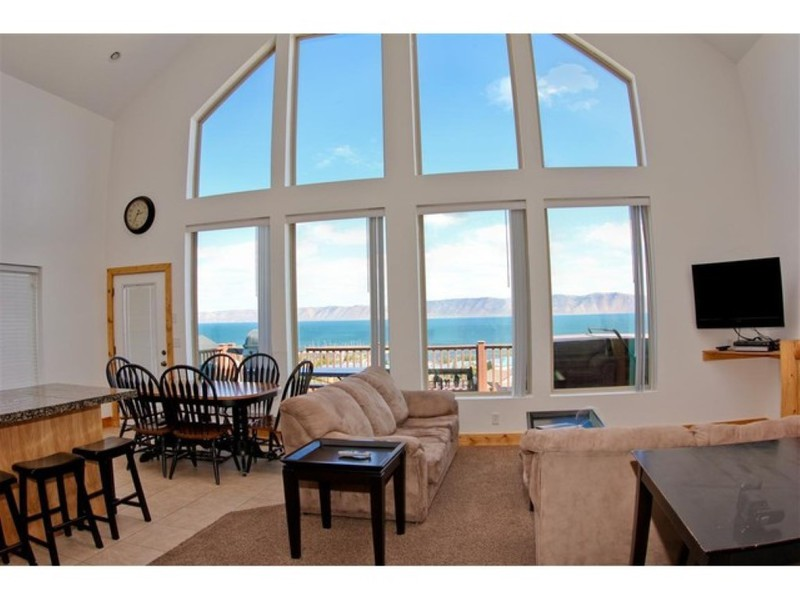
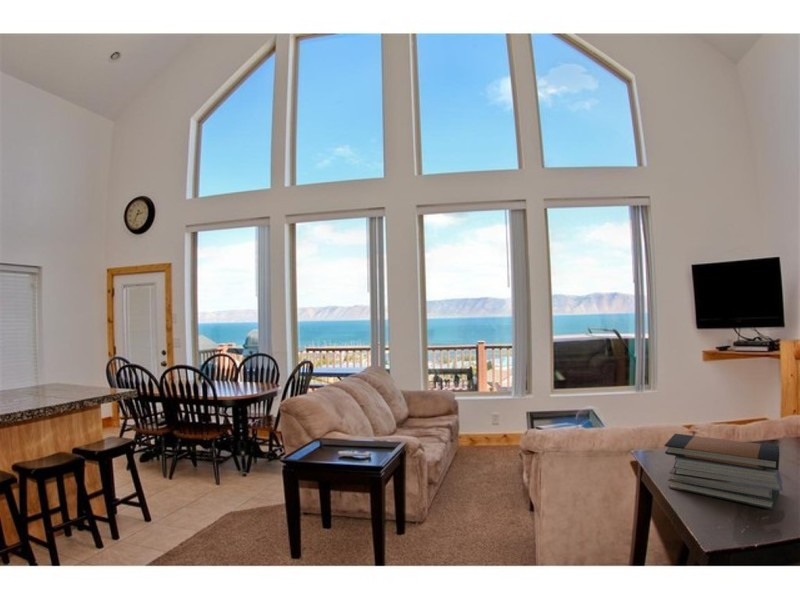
+ book stack (722, 468)
